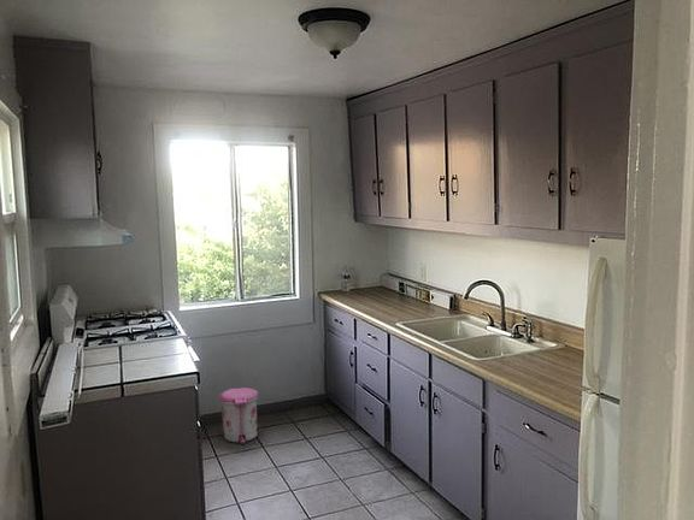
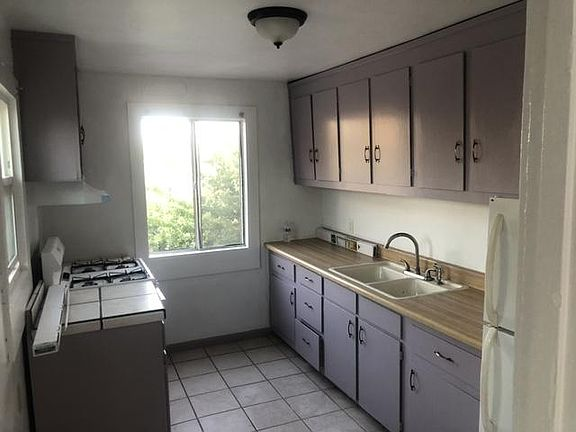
- trash can (239, 413)
